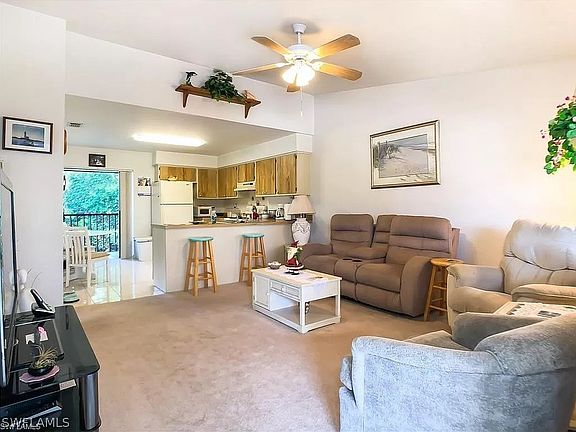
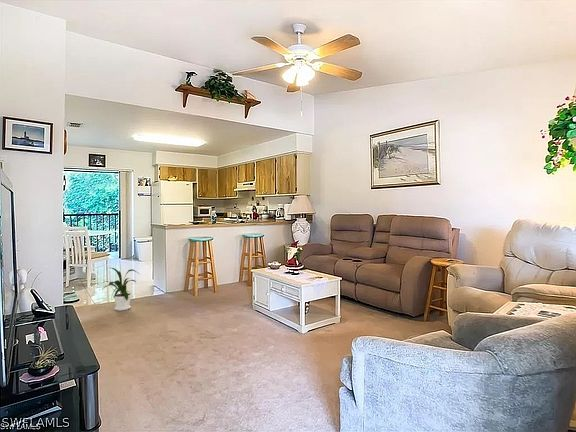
+ house plant (121, 287)
